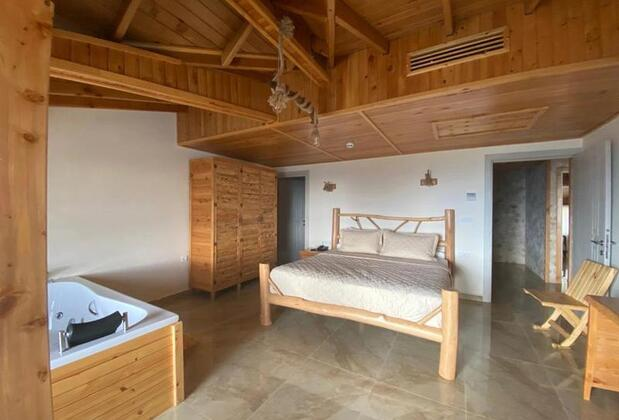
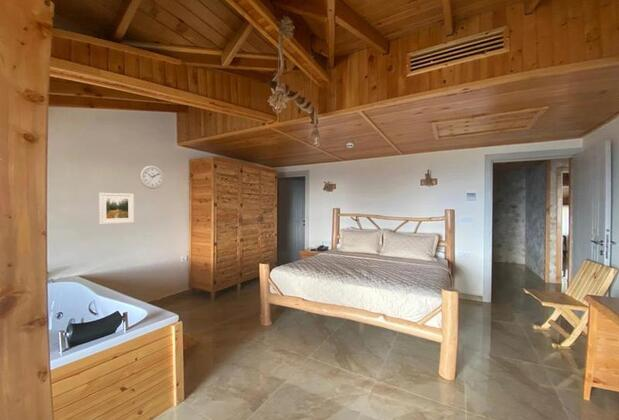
+ wall clock (152, 177)
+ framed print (117, 208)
